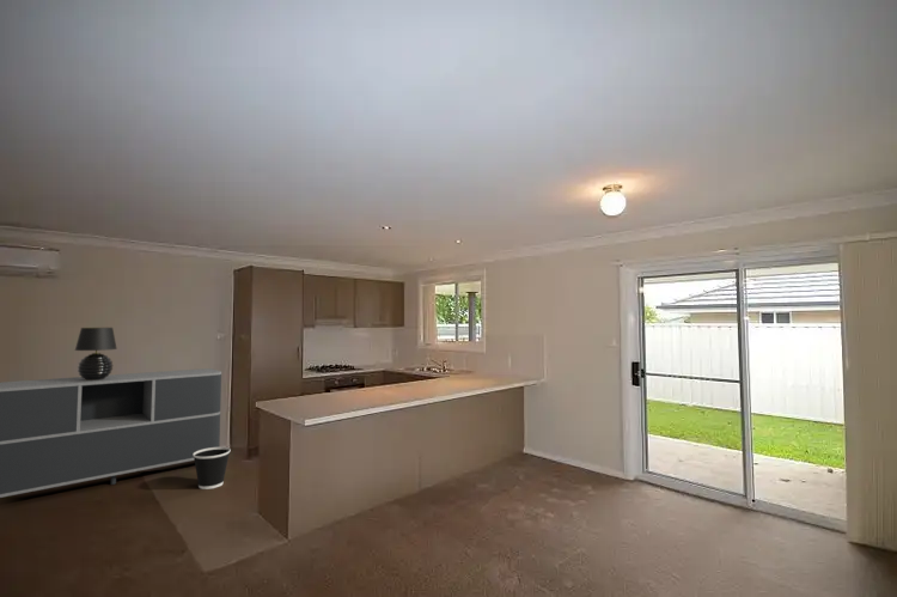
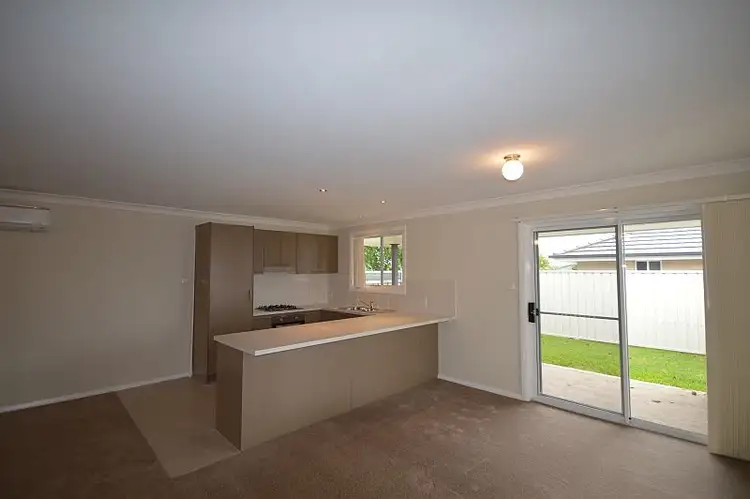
- table lamp (96, 353)
- wastebasket (210, 468)
- sideboard (112, 427)
